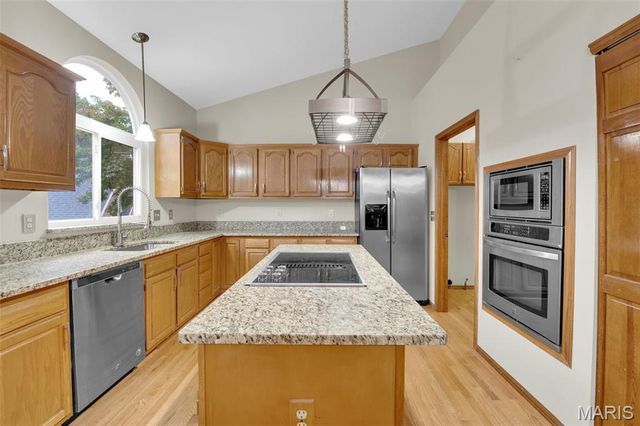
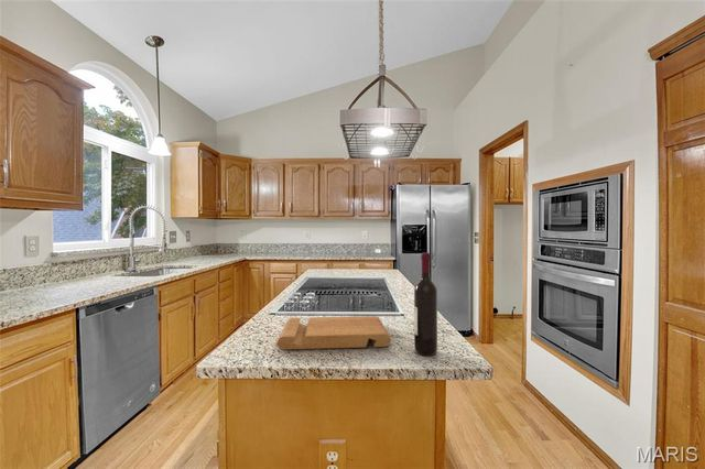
+ cutting board (334, 330)
+ wine bottle (425, 302)
